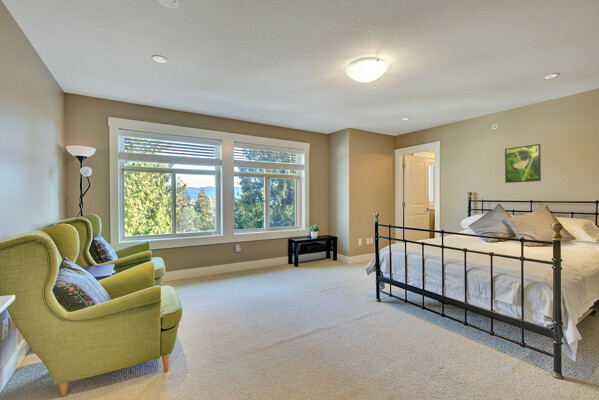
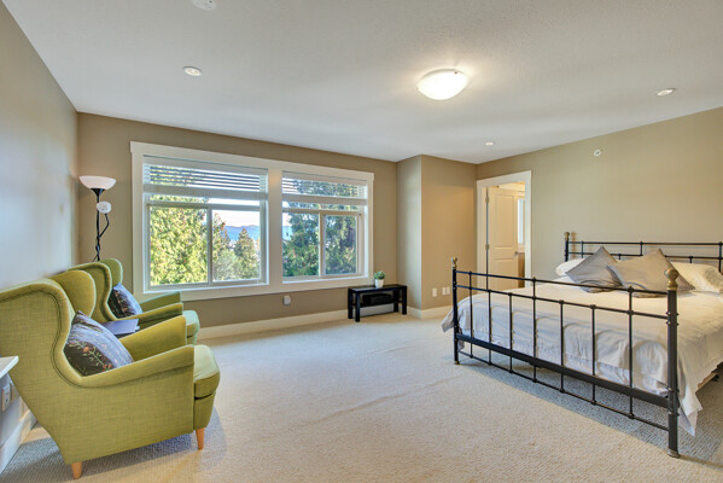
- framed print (522, 164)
